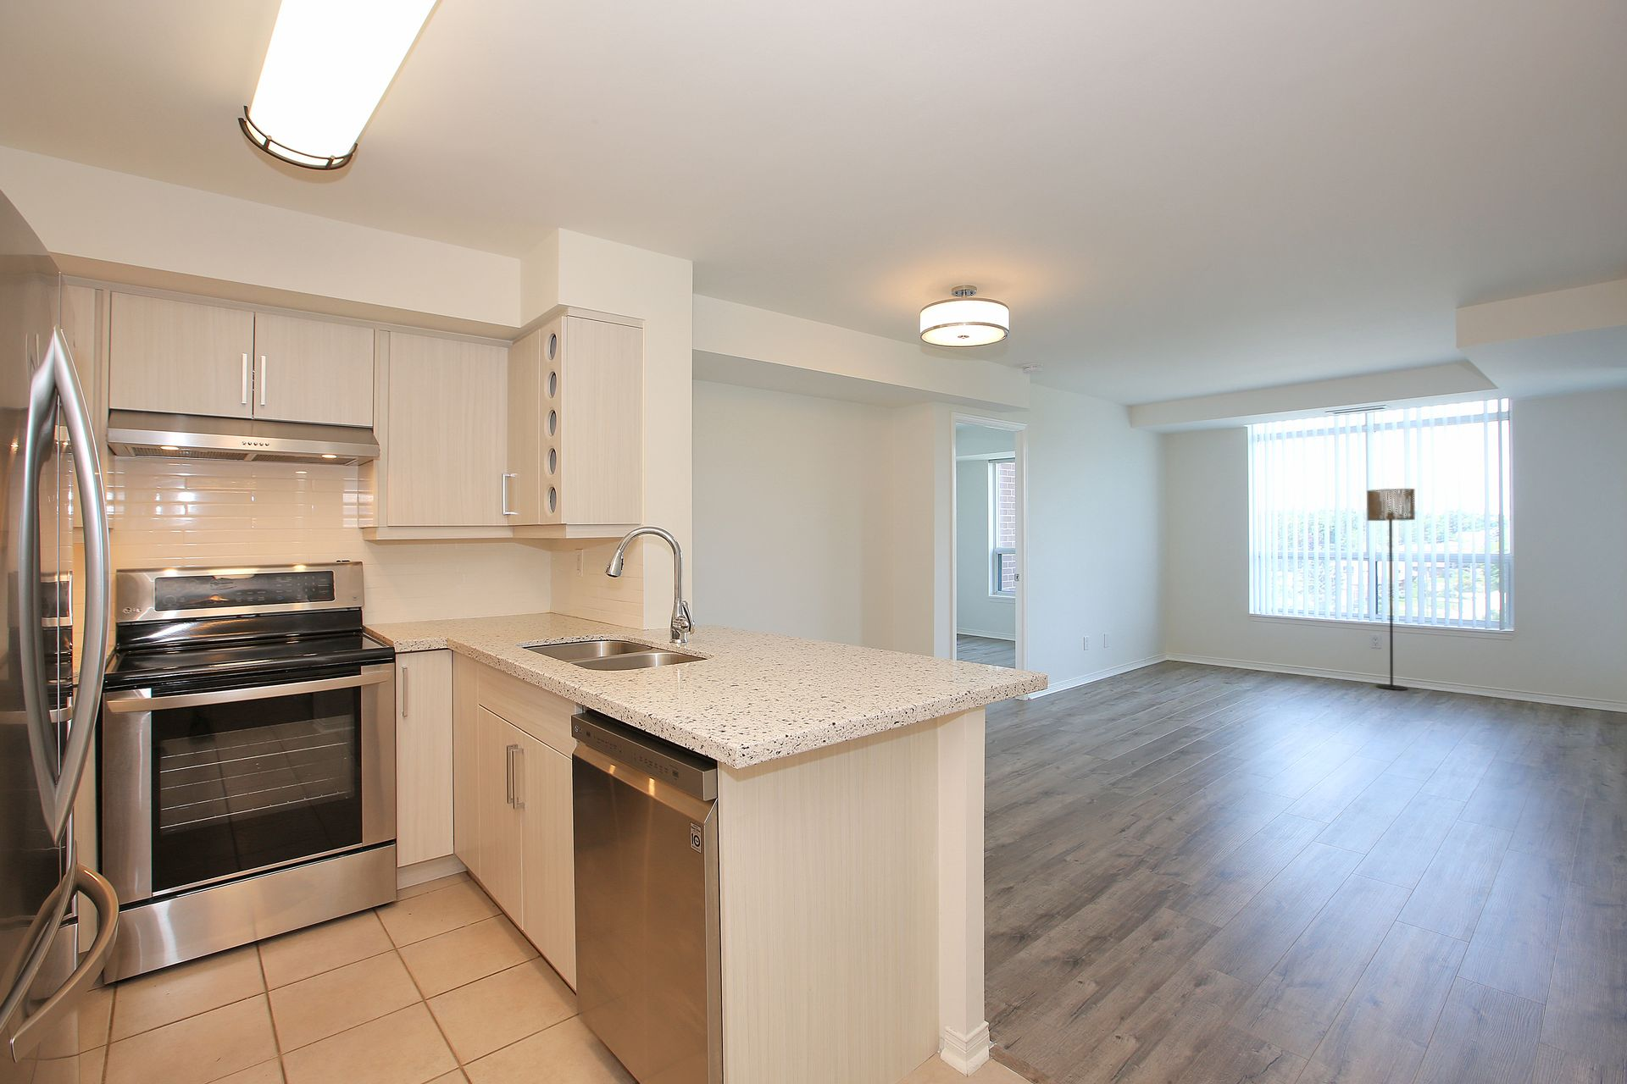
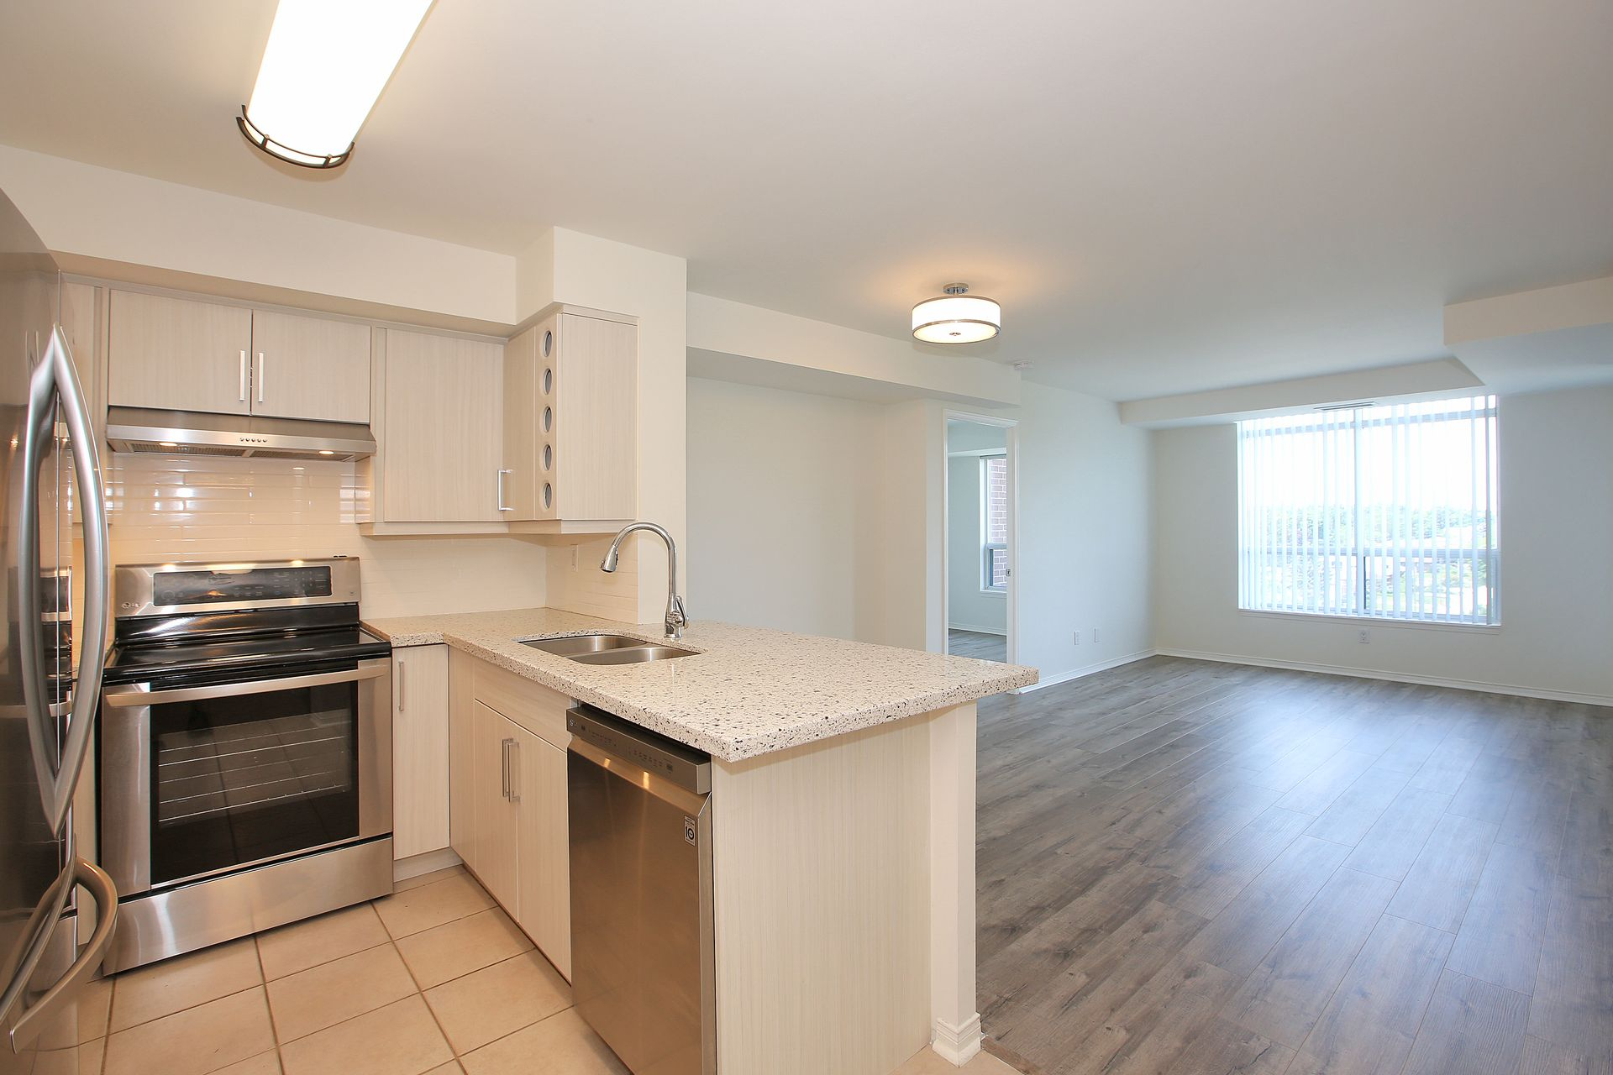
- floor lamp (1391, 588)
